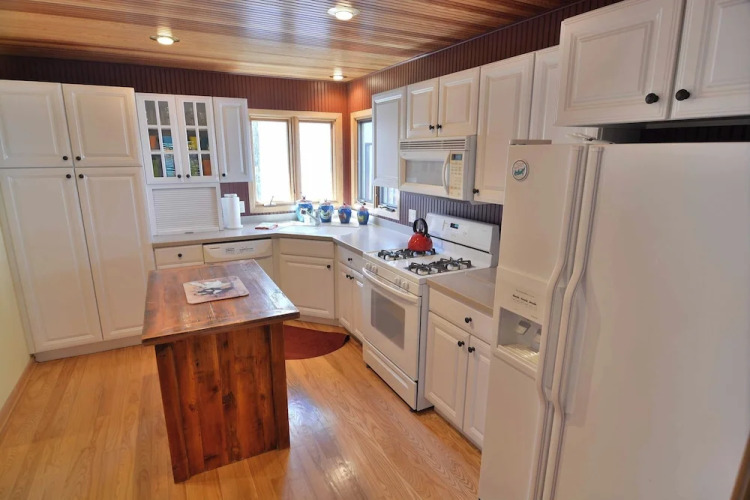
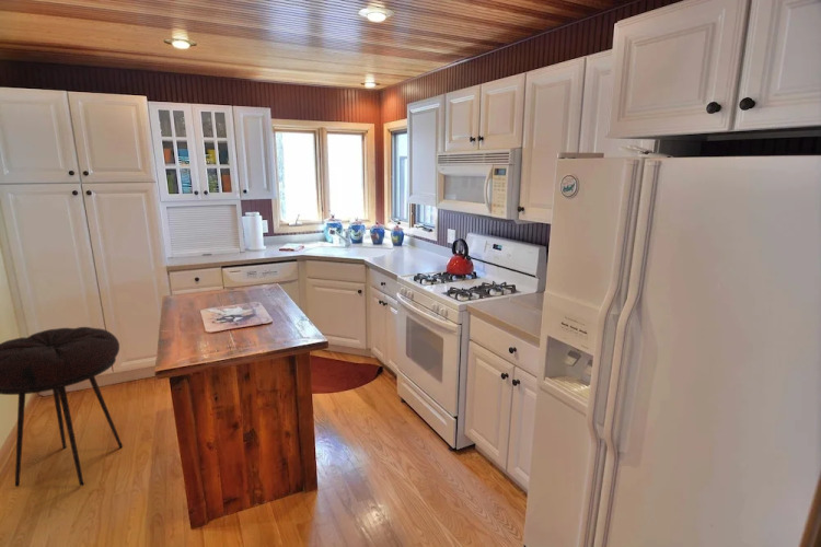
+ stool (61, 404)
